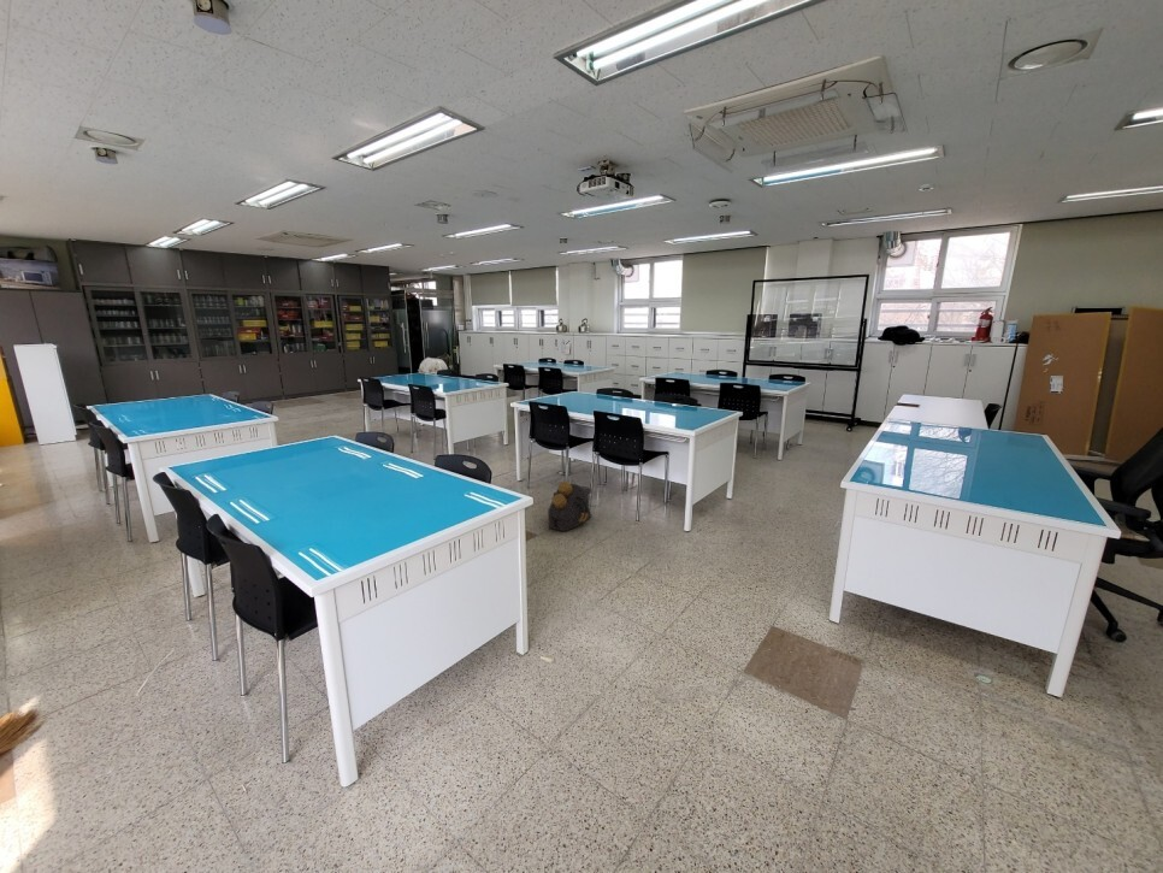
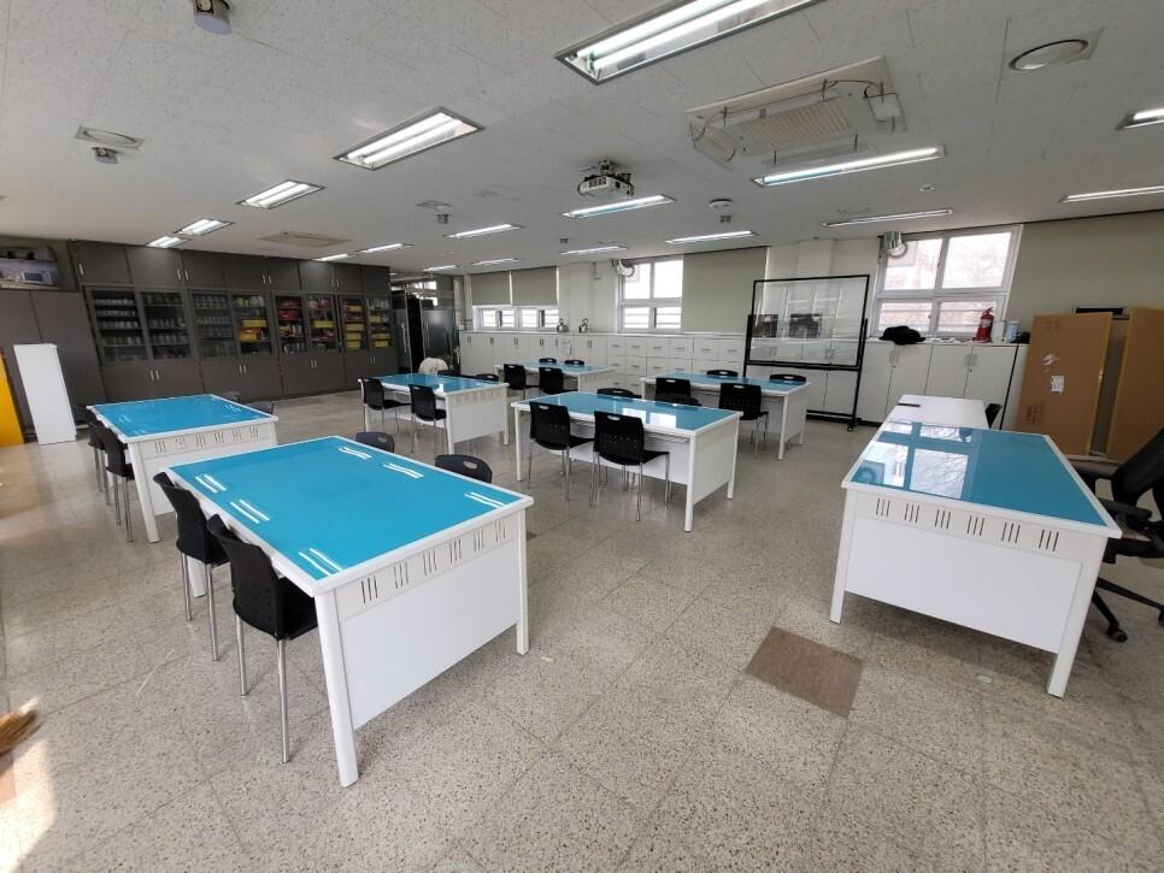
- backpack (569, 500)
